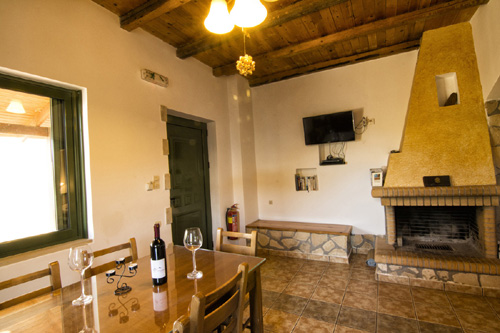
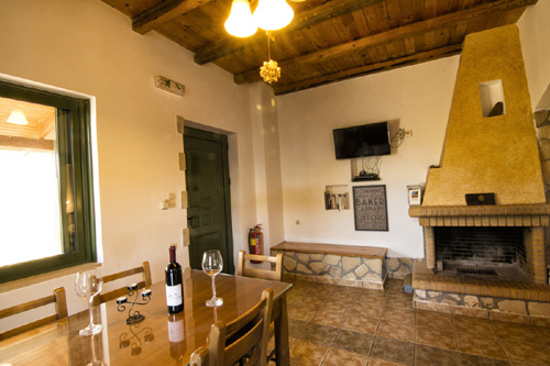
+ wall art (370, 208)
